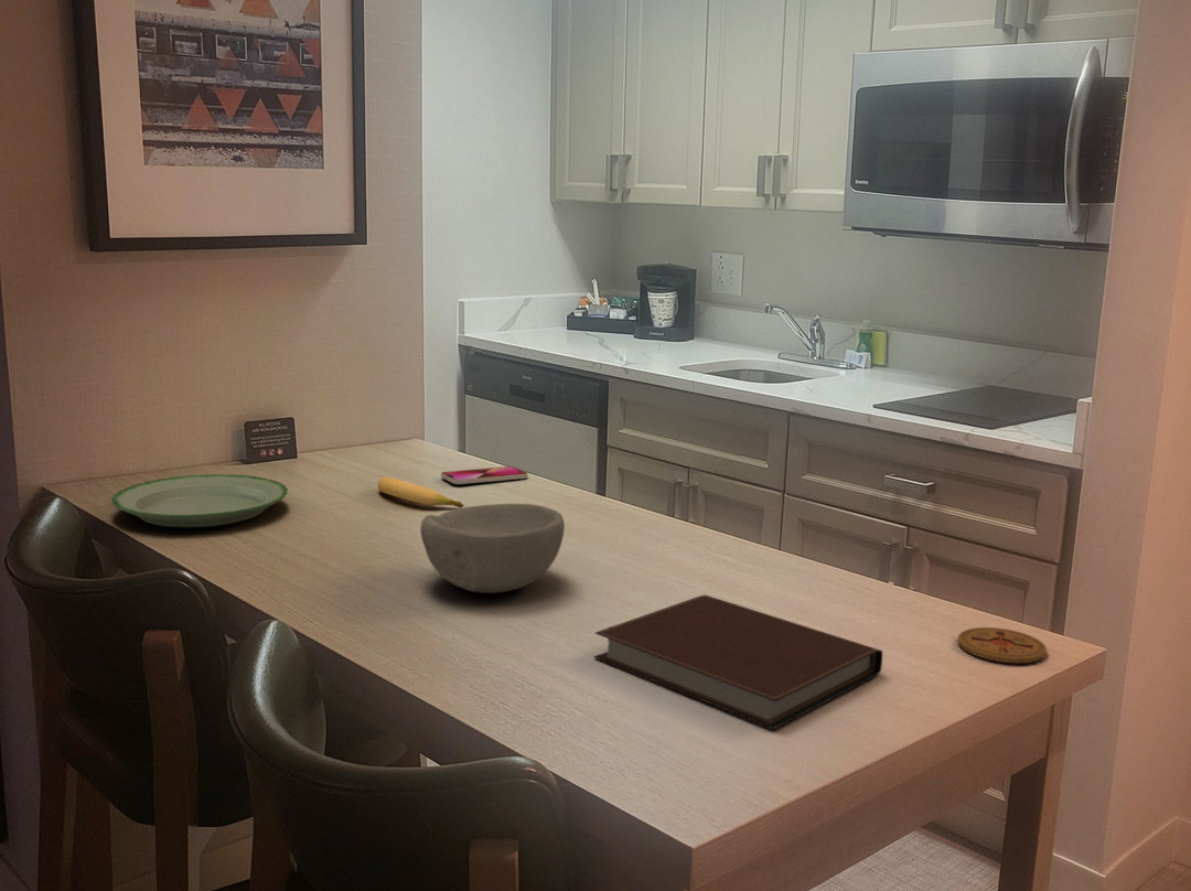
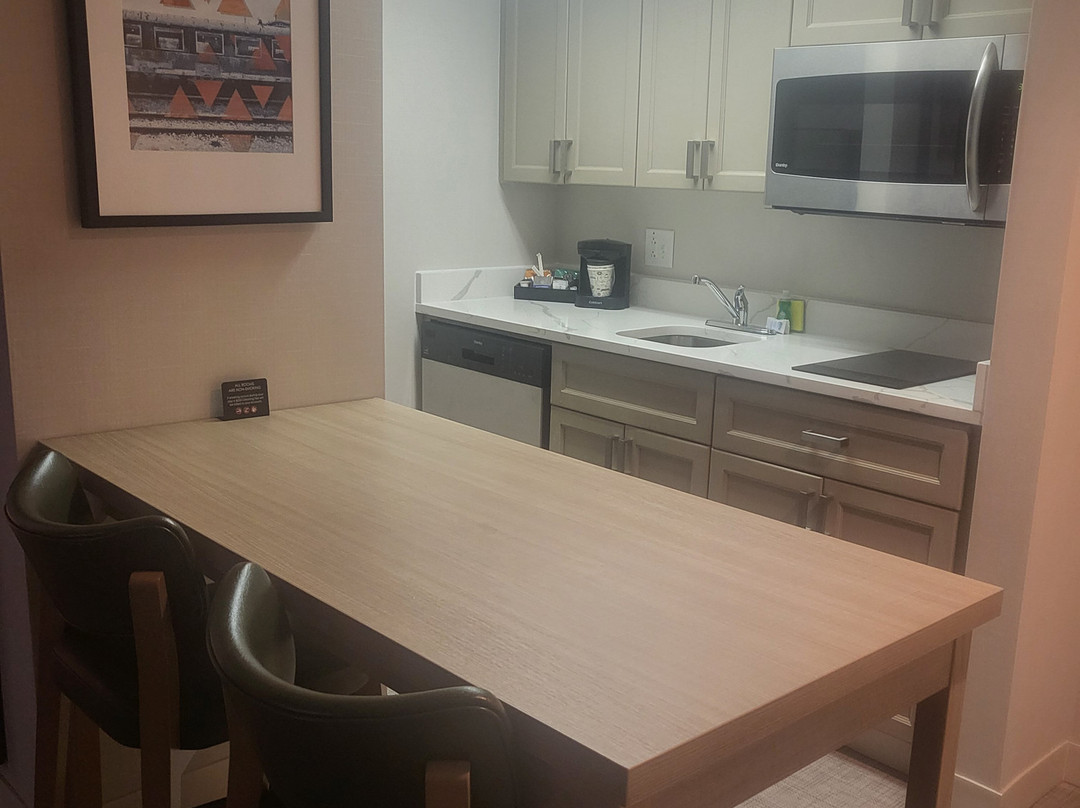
- plate (202, 502)
- notebook (737, 653)
- coaster (1001, 644)
- smartphone (484, 474)
- banana (412, 489)
- bowl (492, 550)
